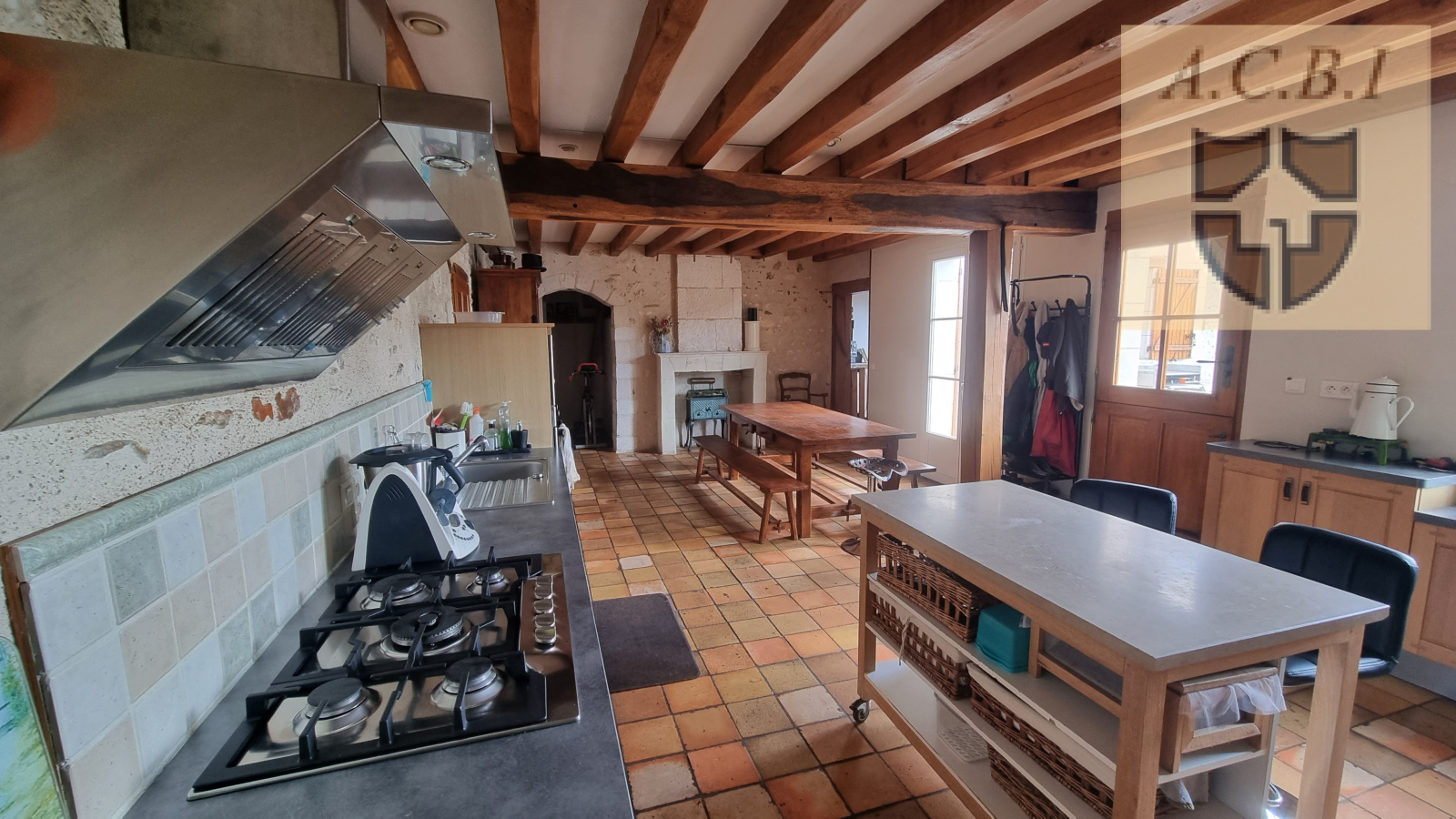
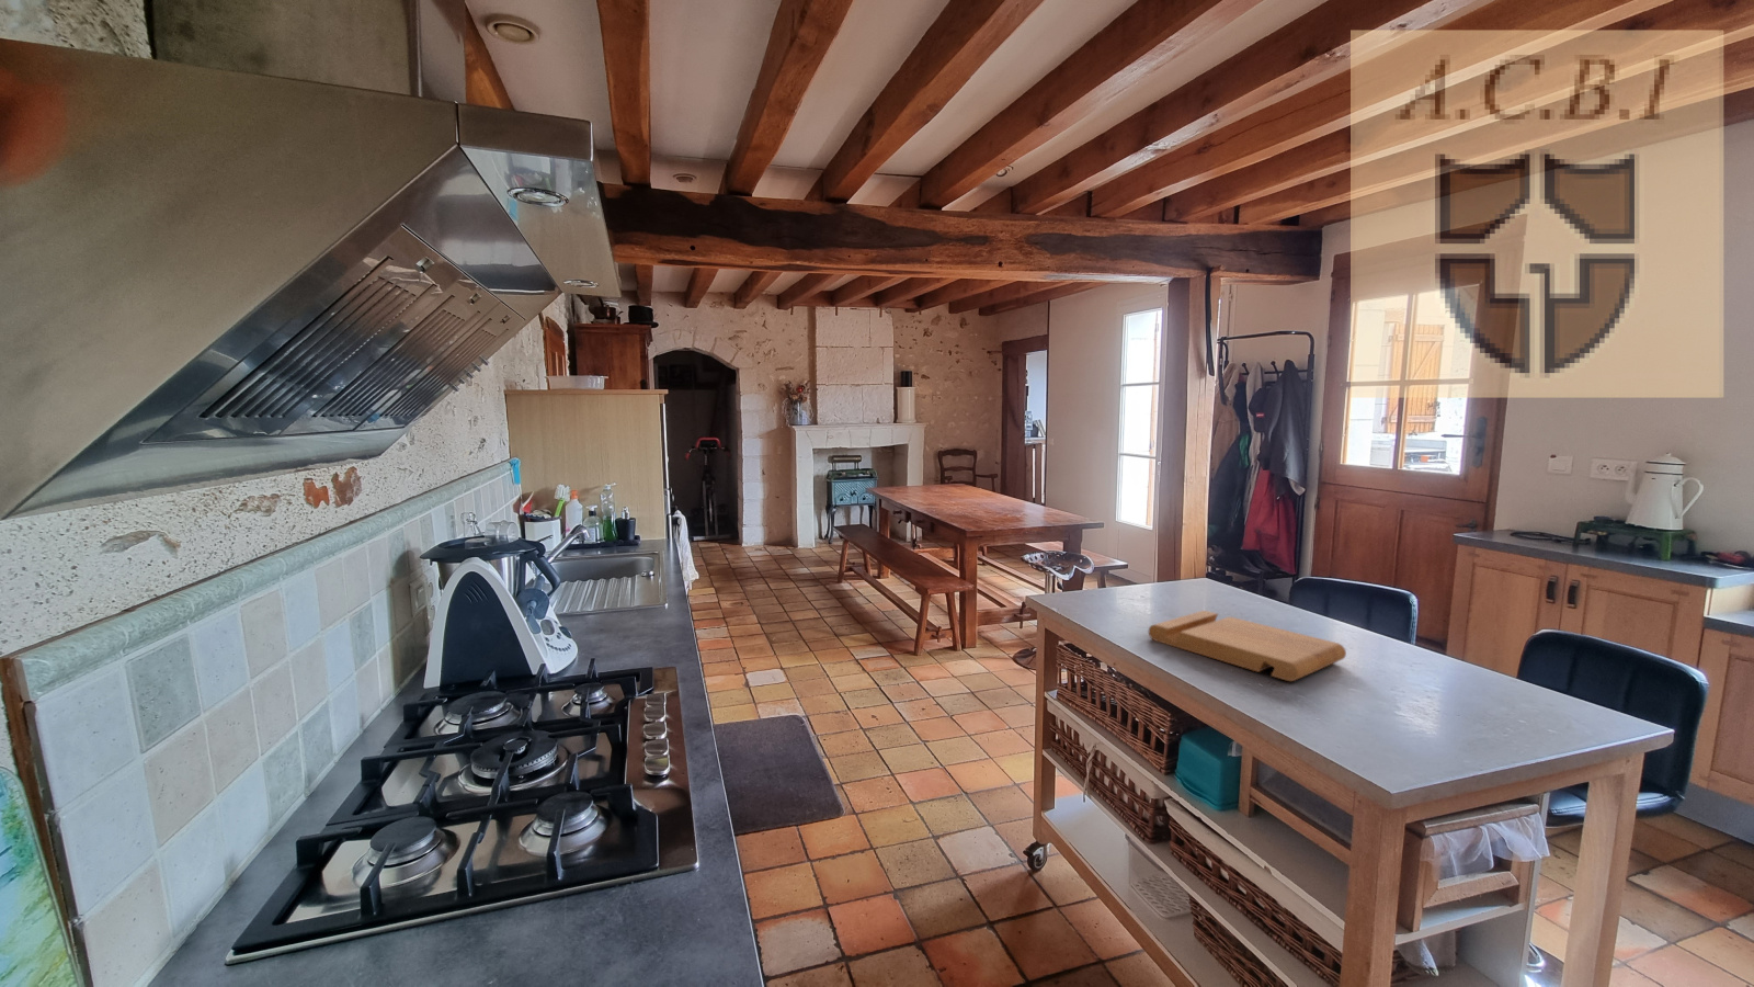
+ cutting board (1241, 641)
